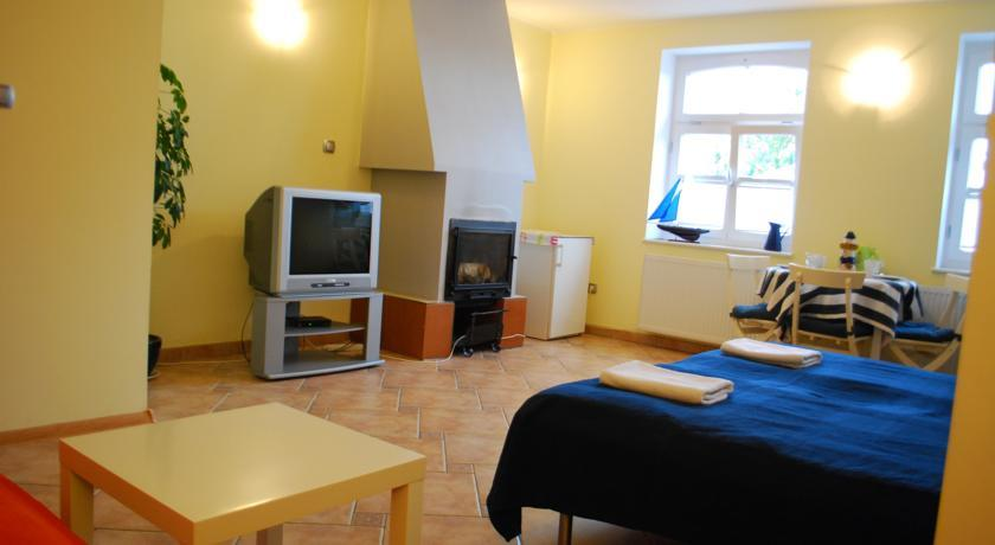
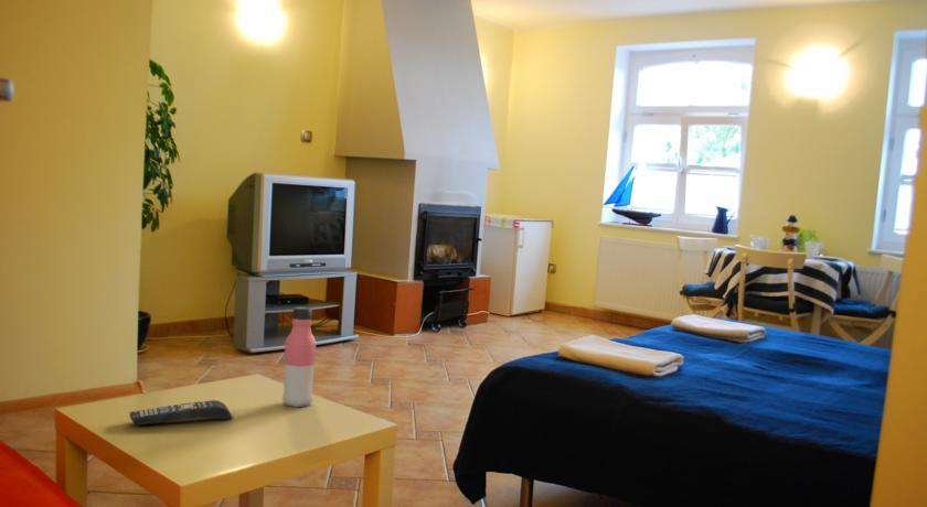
+ water bottle (299, 356)
+ remote control (181, 412)
